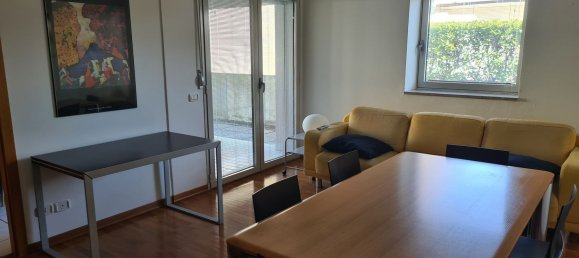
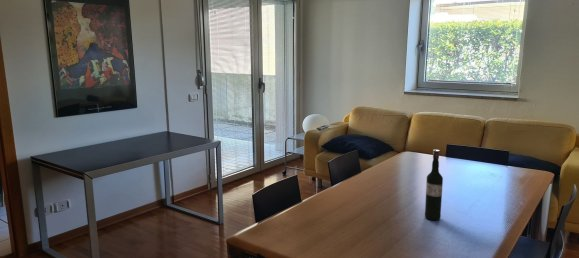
+ wine bottle (434, 184)
